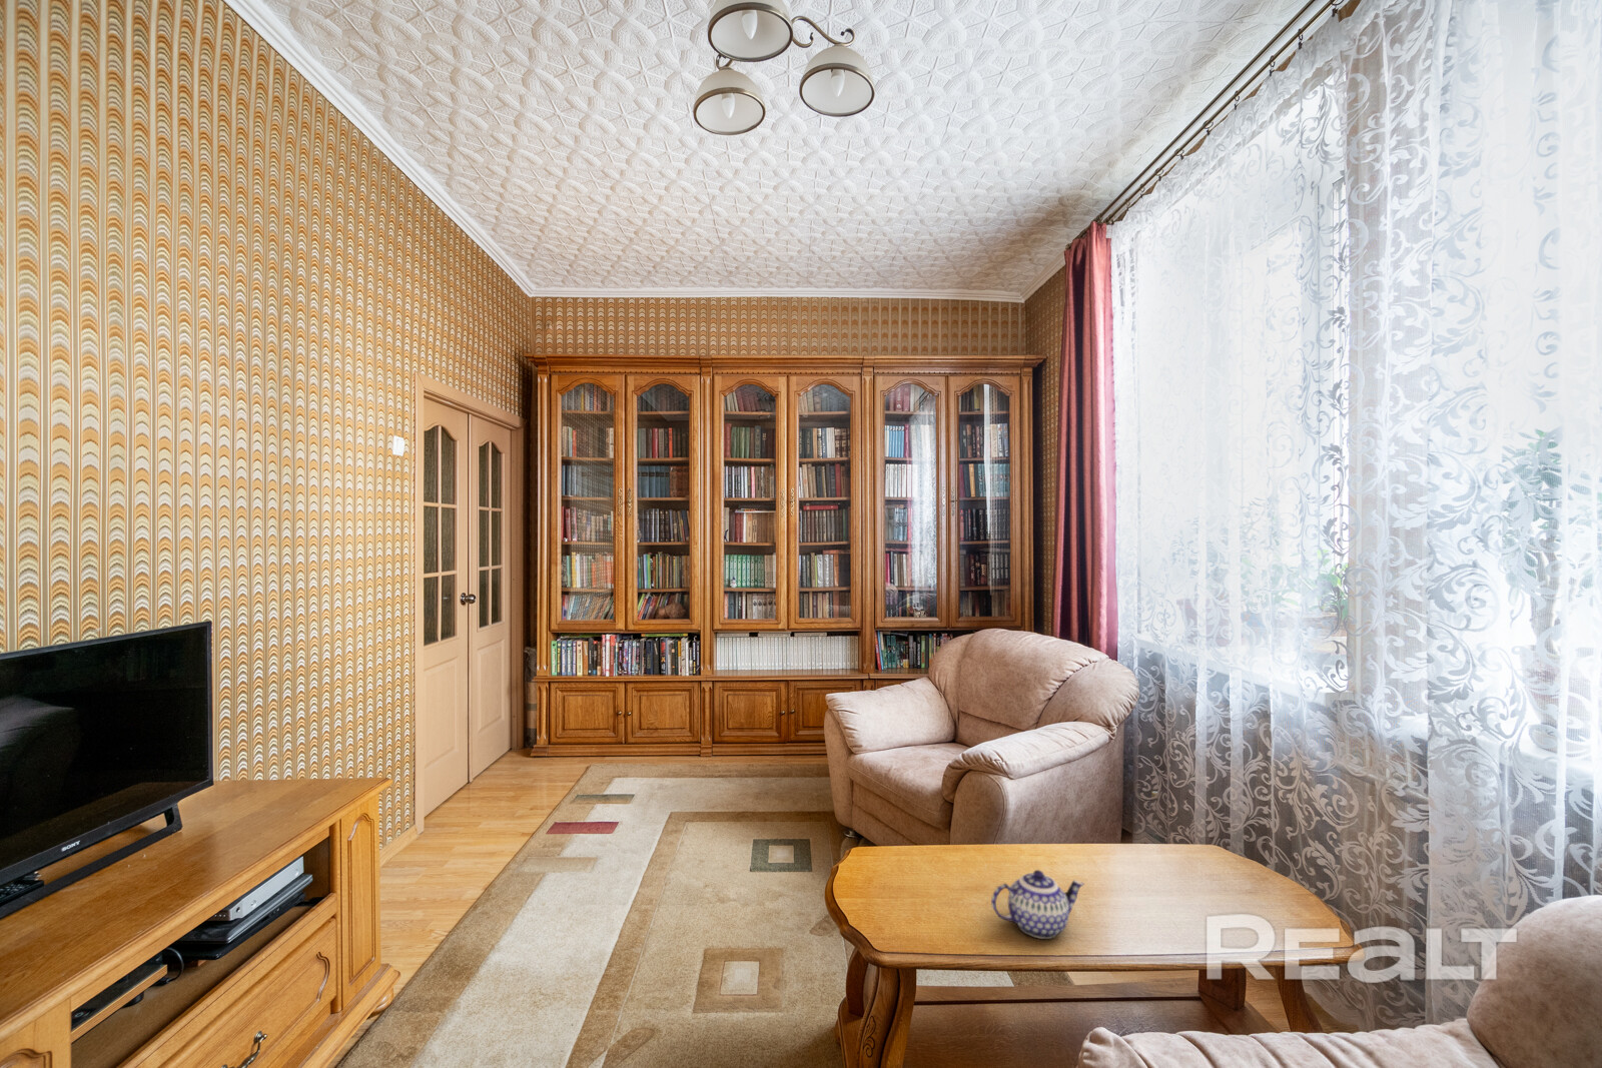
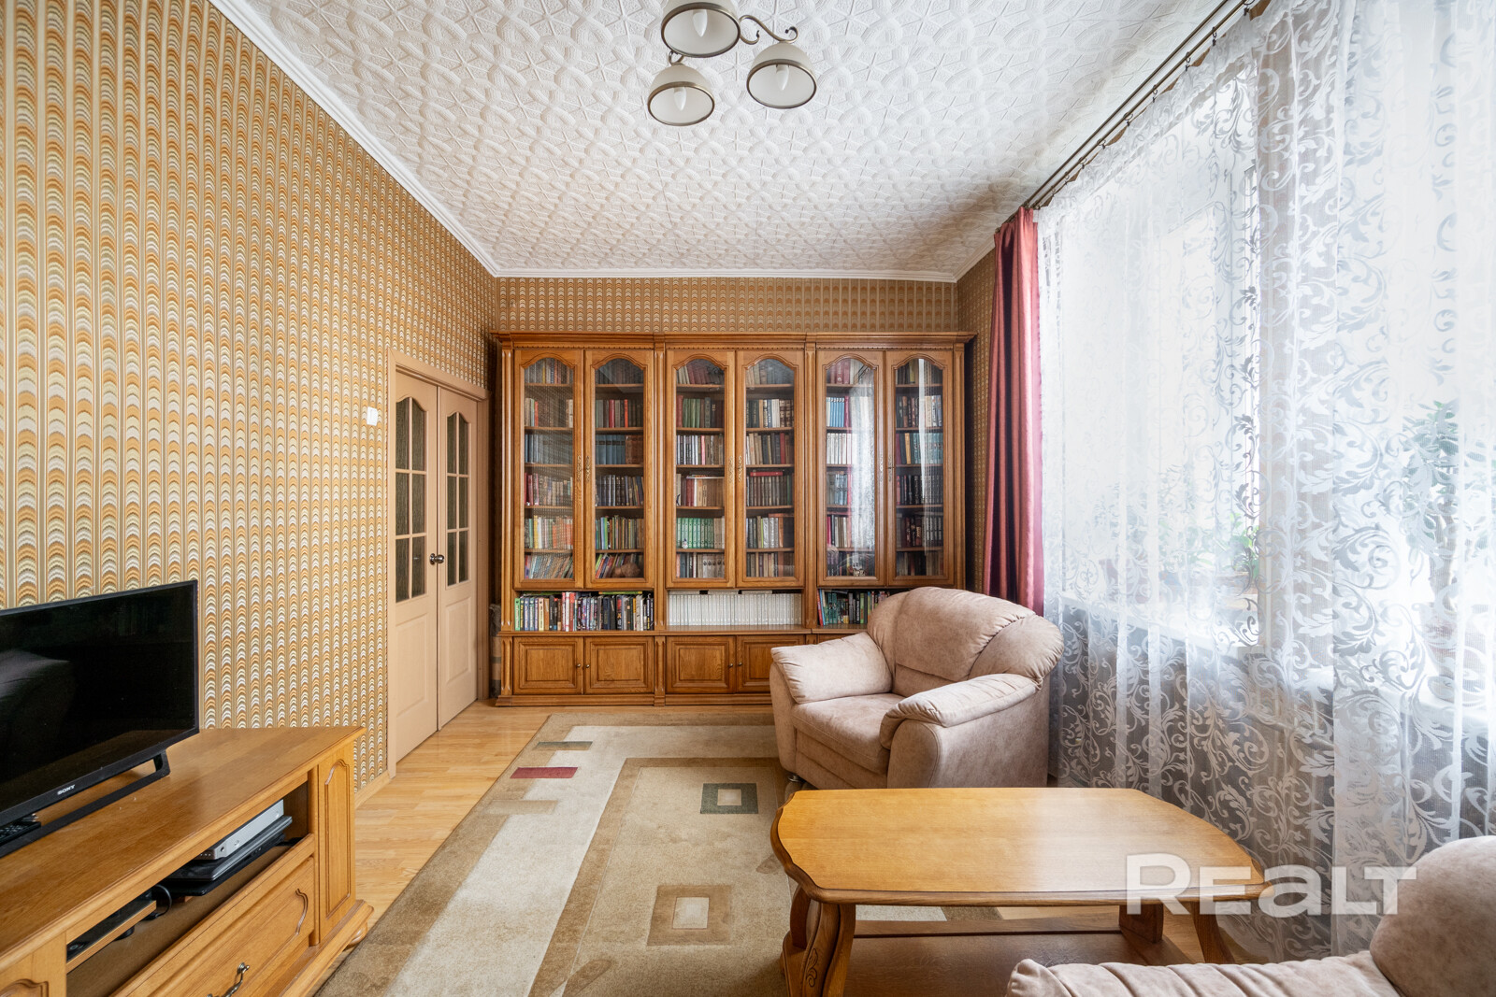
- teapot (1038, 899)
